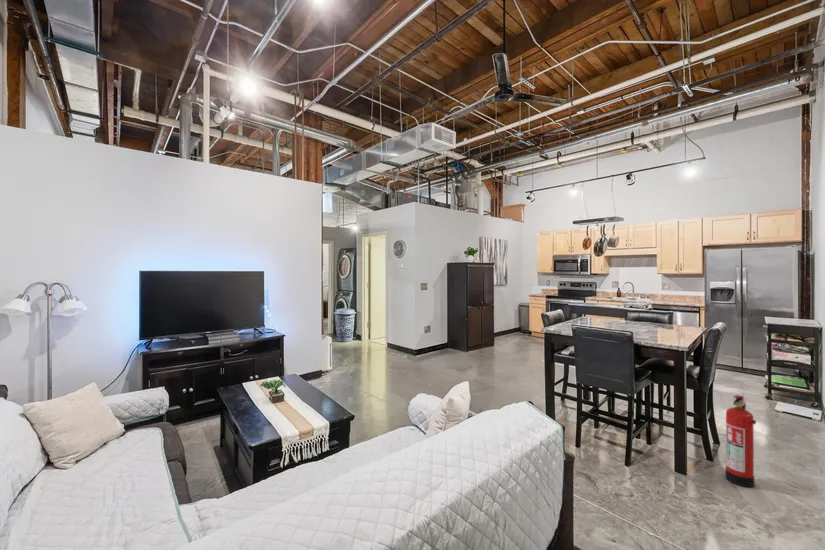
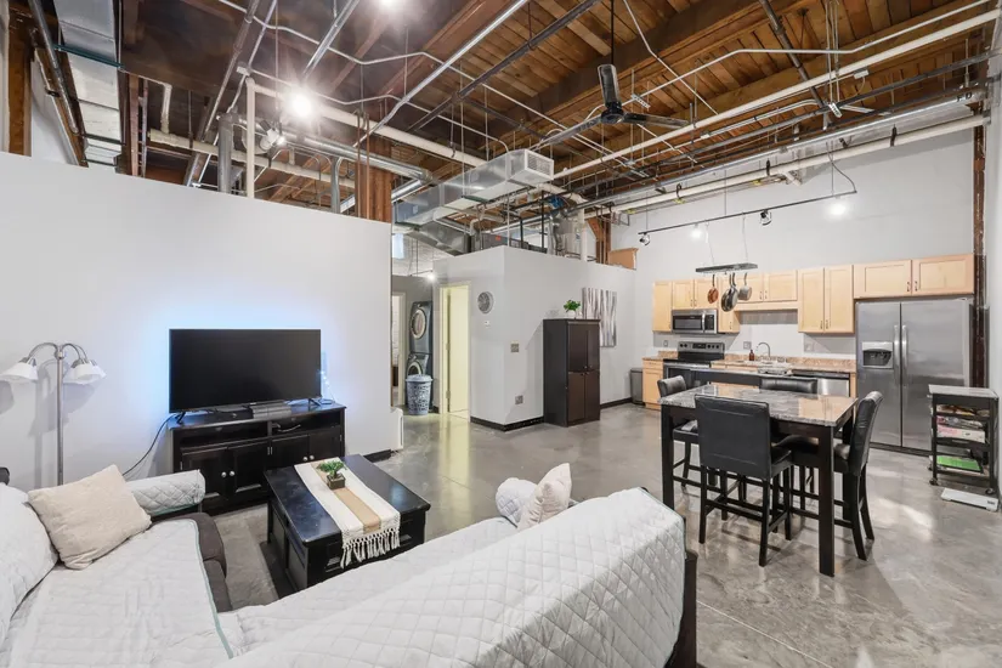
- fire extinguisher (740, 437)
